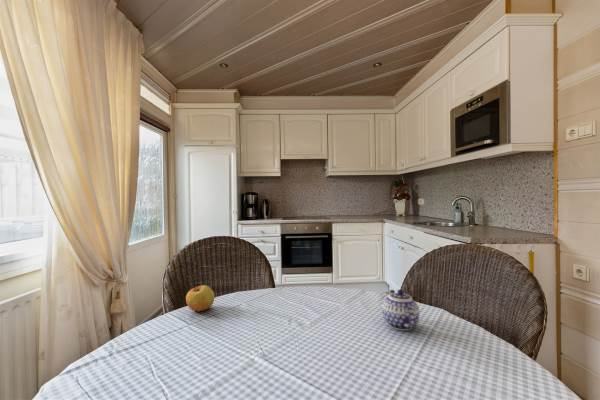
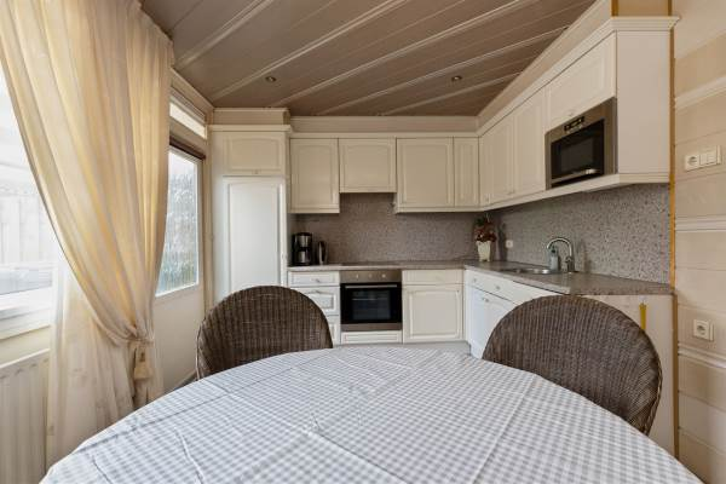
- teapot (400, 307)
- apple (200, 298)
